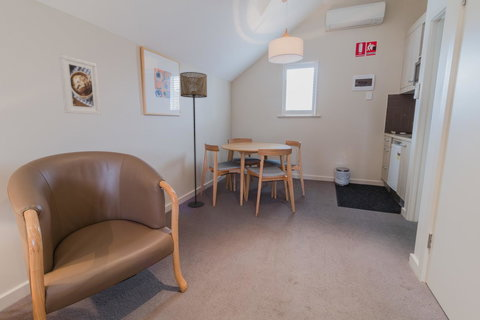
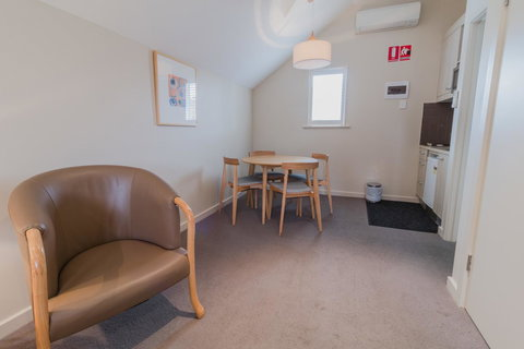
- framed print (81, 87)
- floor lamp (194, 142)
